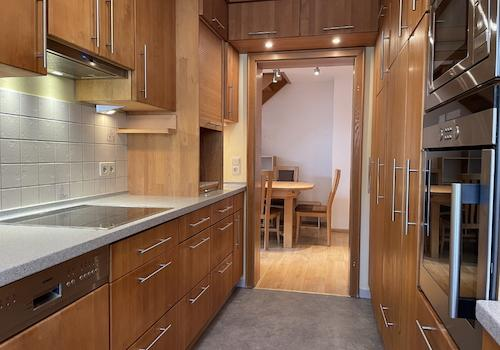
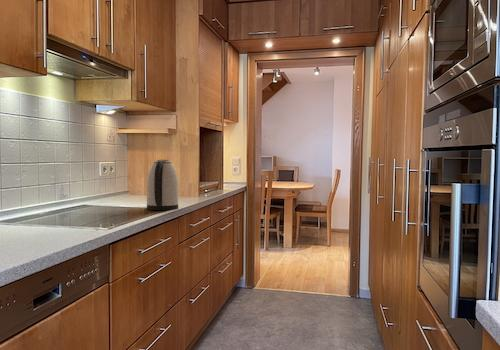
+ kettle (161, 184)
